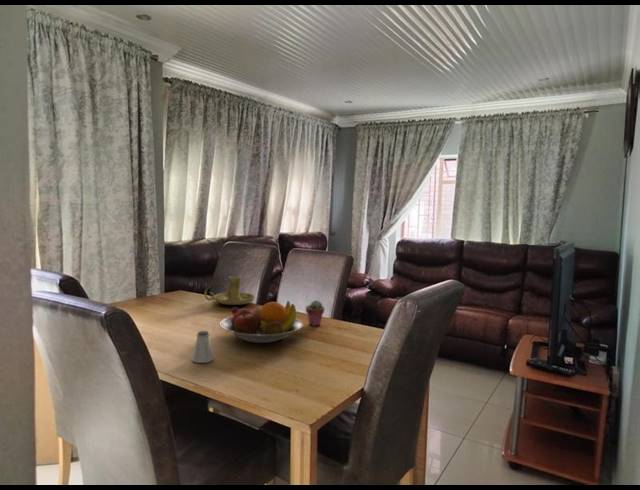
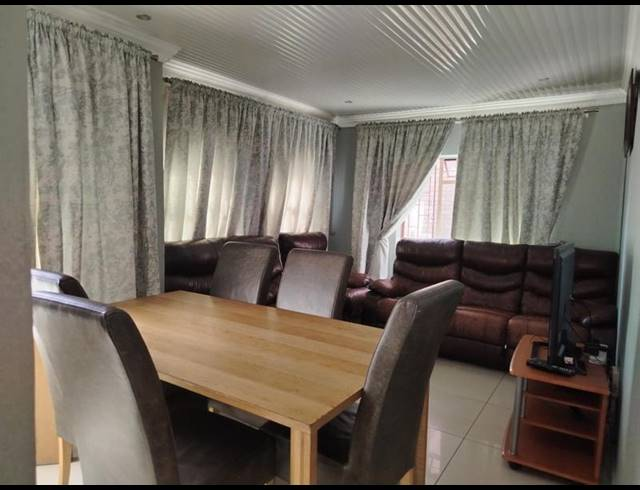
- candle holder (229, 290)
- fruit bowl (262, 319)
- saltshaker (202, 345)
- potted succulent (315, 312)
